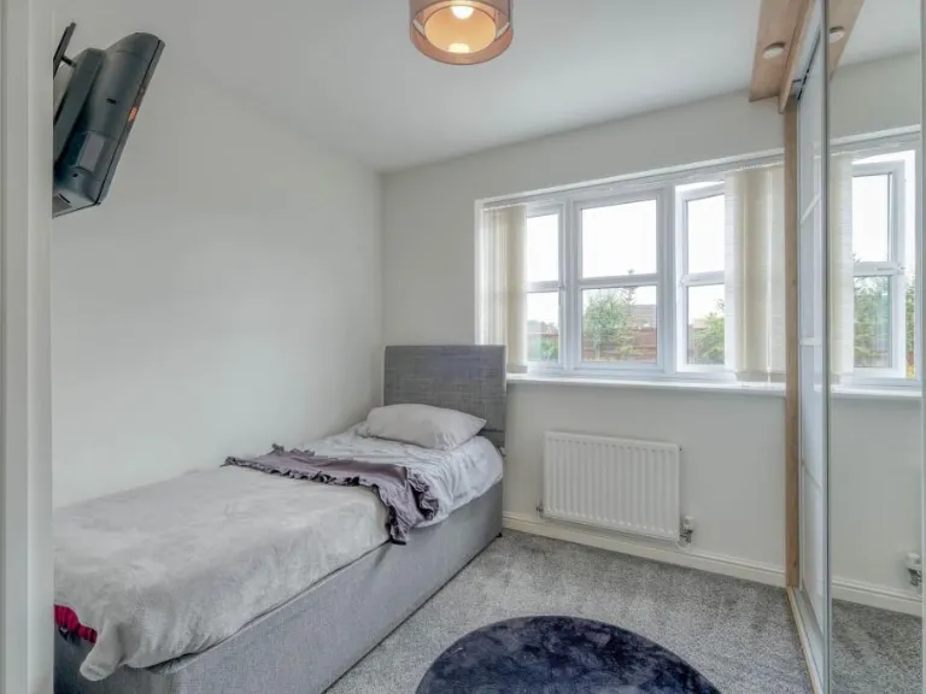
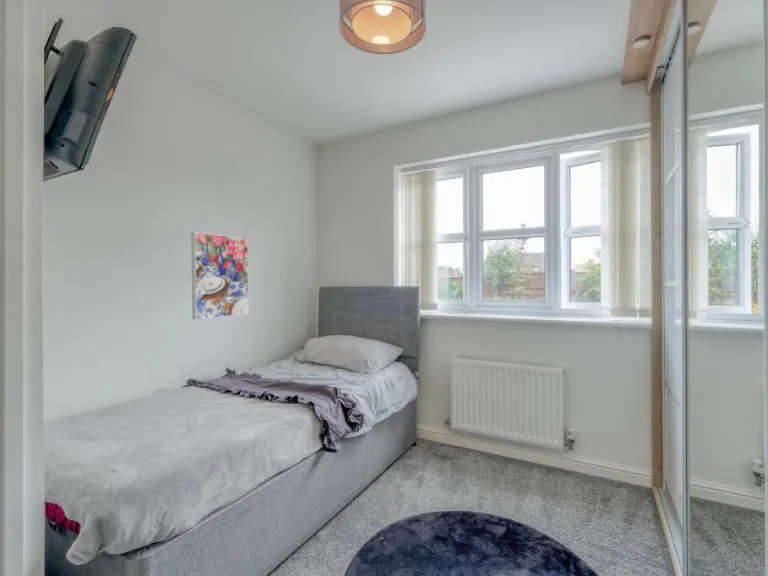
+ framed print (222, 276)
